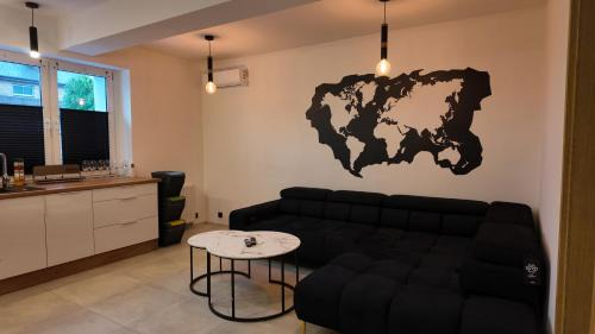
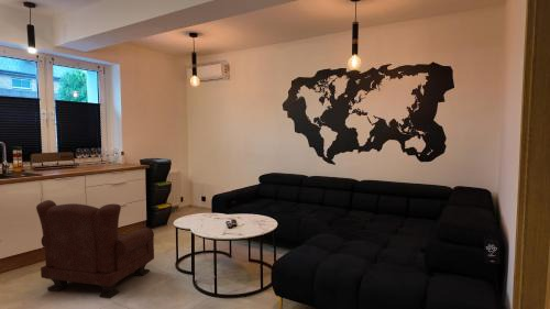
+ armchair (99, 239)
